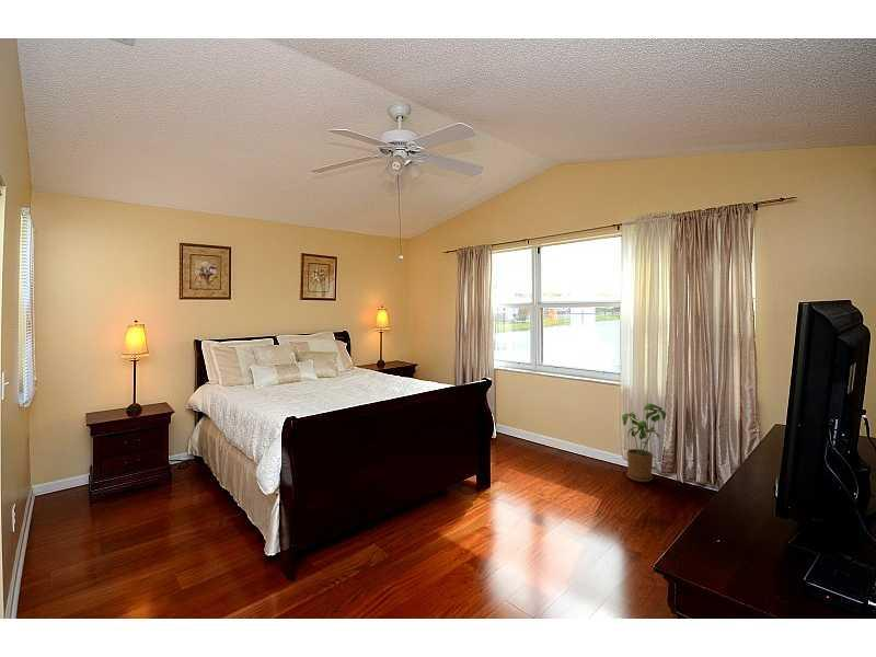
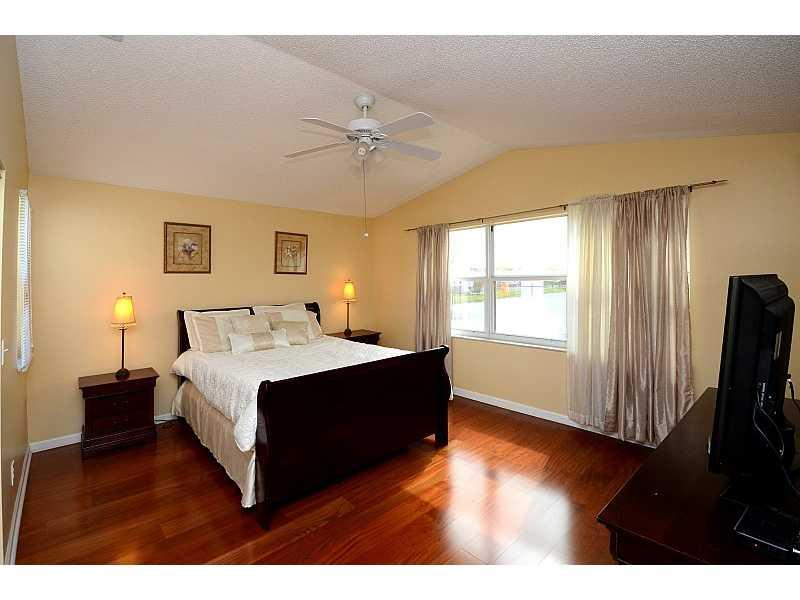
- house plant (641, 441)
